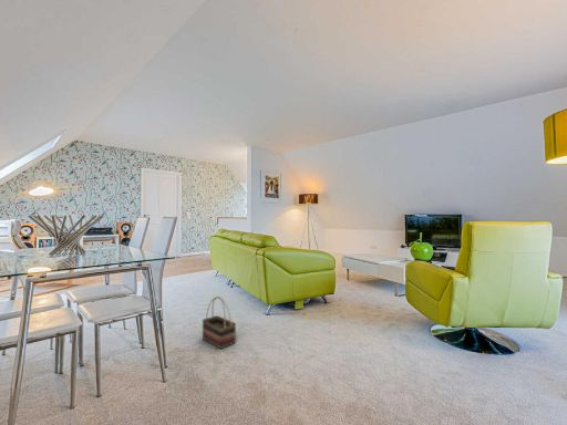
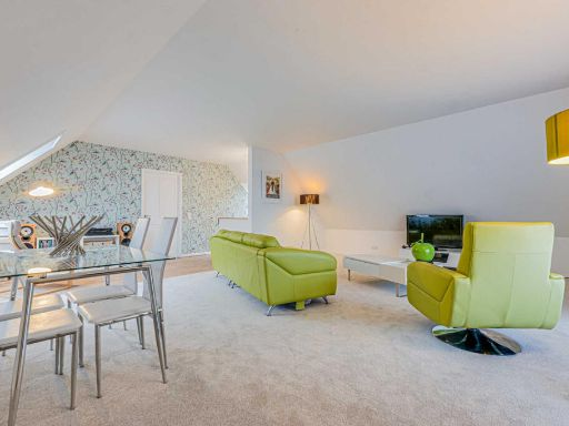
- basket (218, 319)
